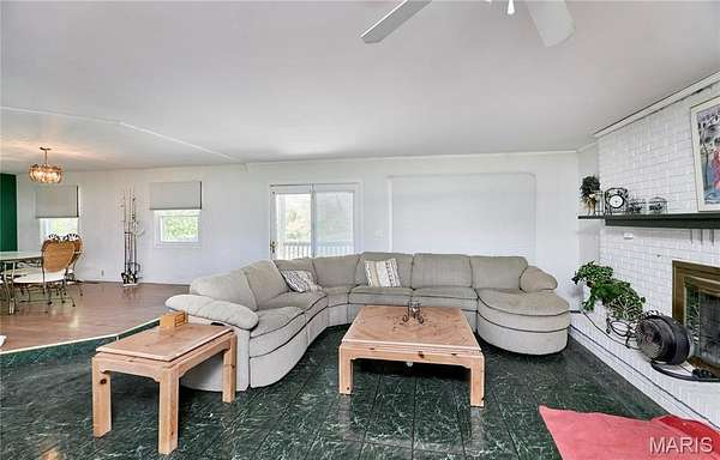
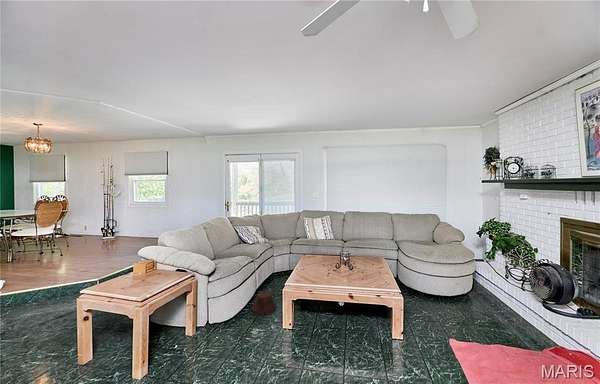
+ woven basket (263, 301)
